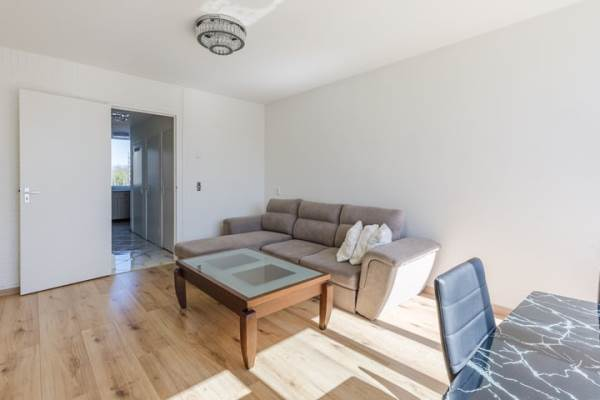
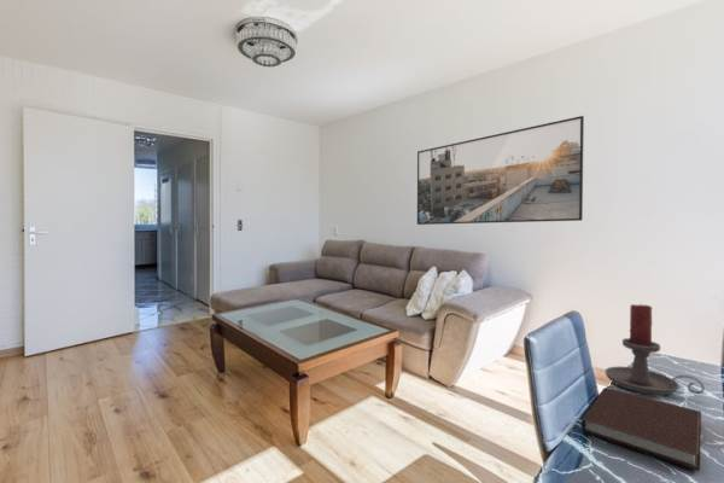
+ candle holder (652, 345)
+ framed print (485, 180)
+ notebook (642, 420)
